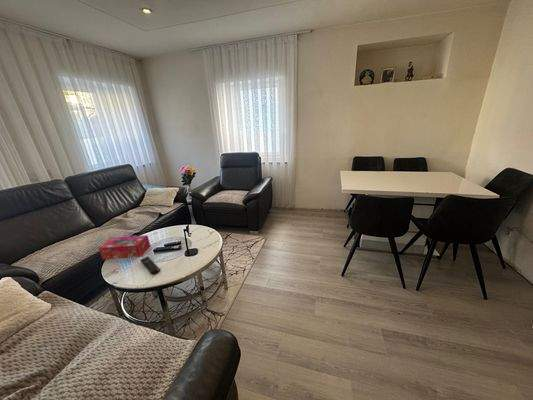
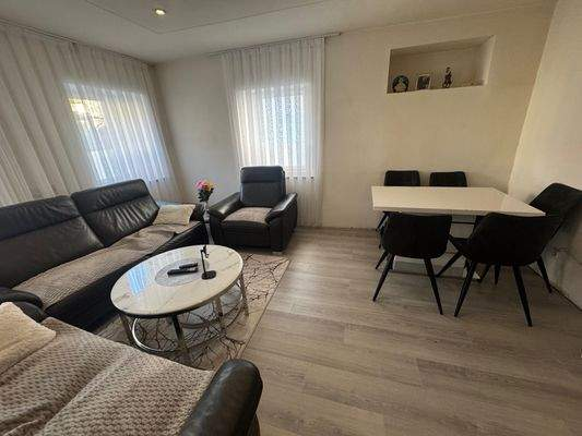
- tissue box (125, 246)
- remote control (150, 265)
